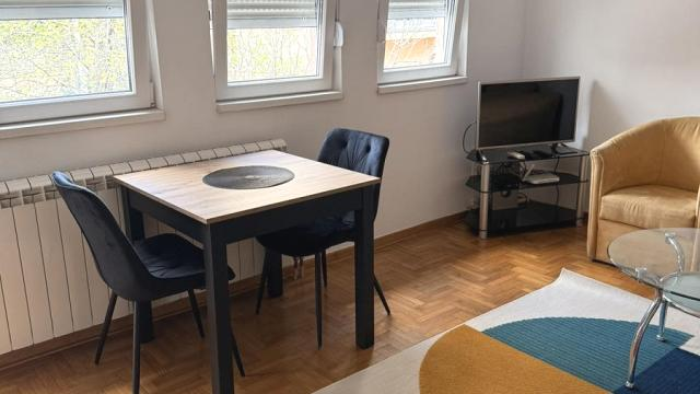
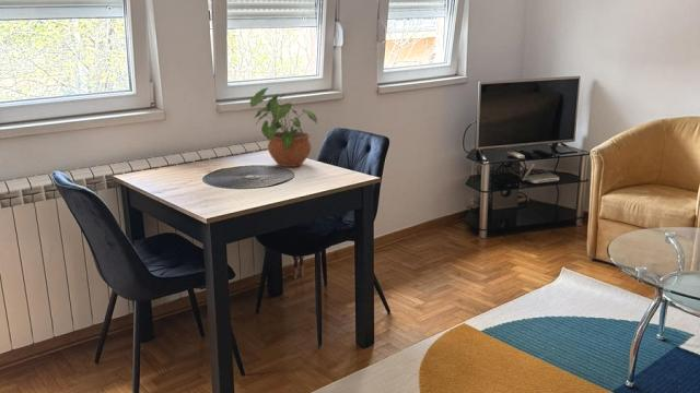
+ potted plant (279, 127)
